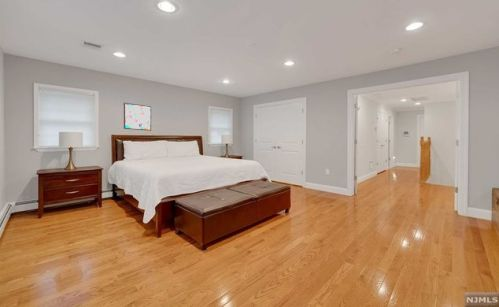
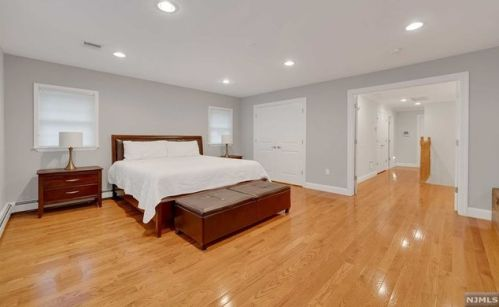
- wall art (138, 117)
